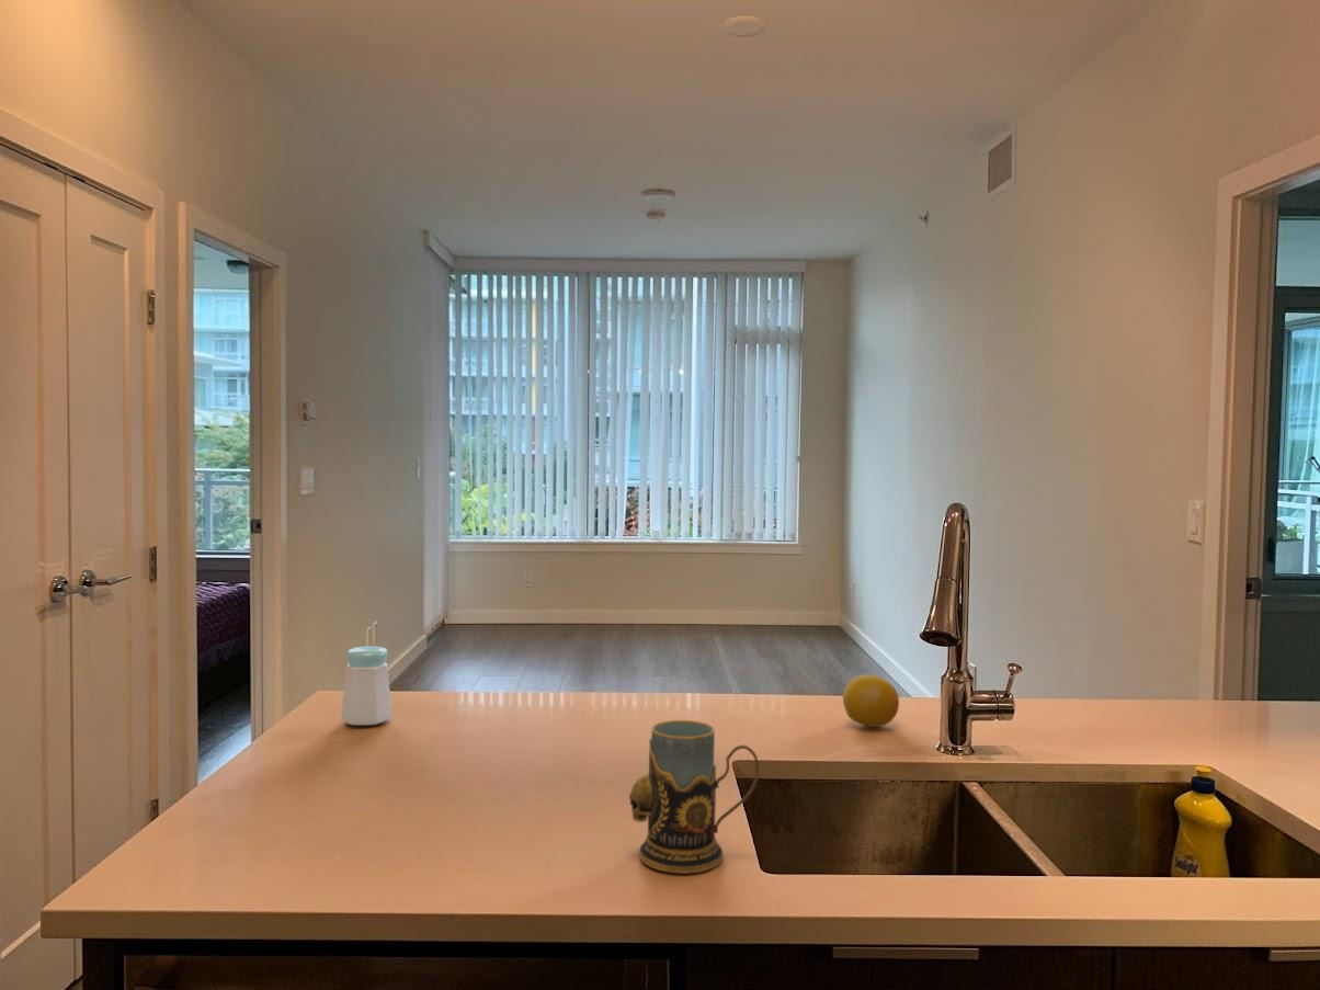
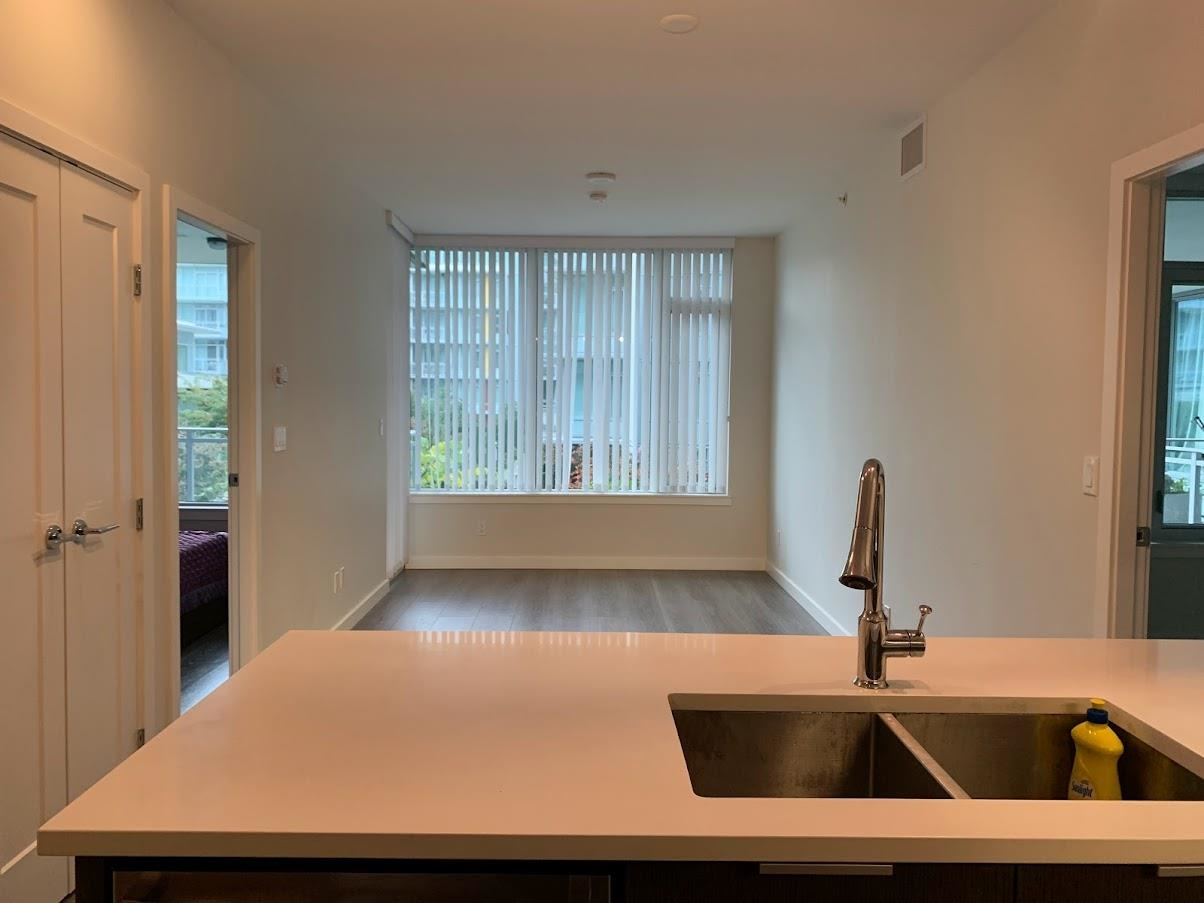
- fruit (870, 701)
- salt shaker (366, 684)
- mug (693, 792)
